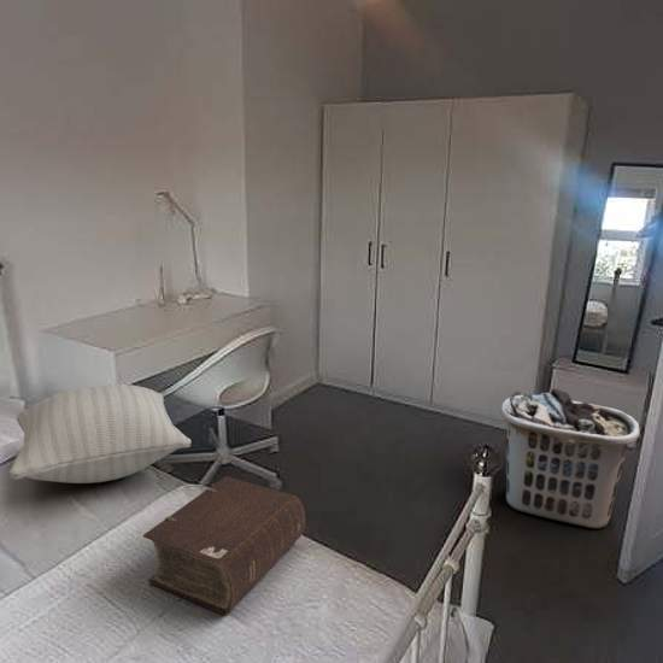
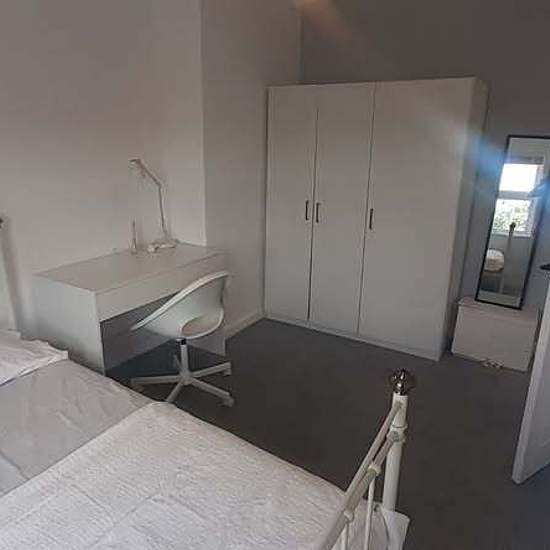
- pillow (98, 429)
- bible (229, 538)
- clothes hamper (563, 451)
